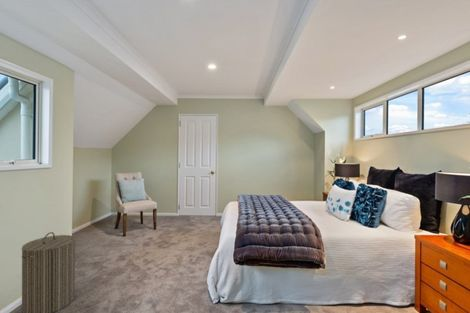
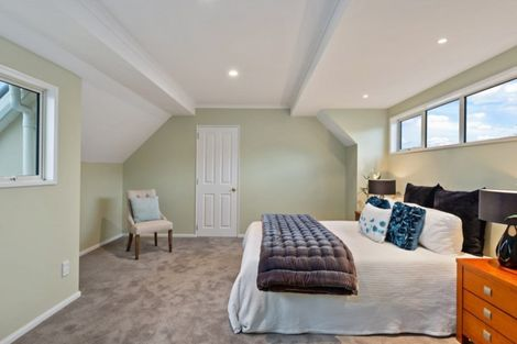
- laundry hamper (50, 267)
